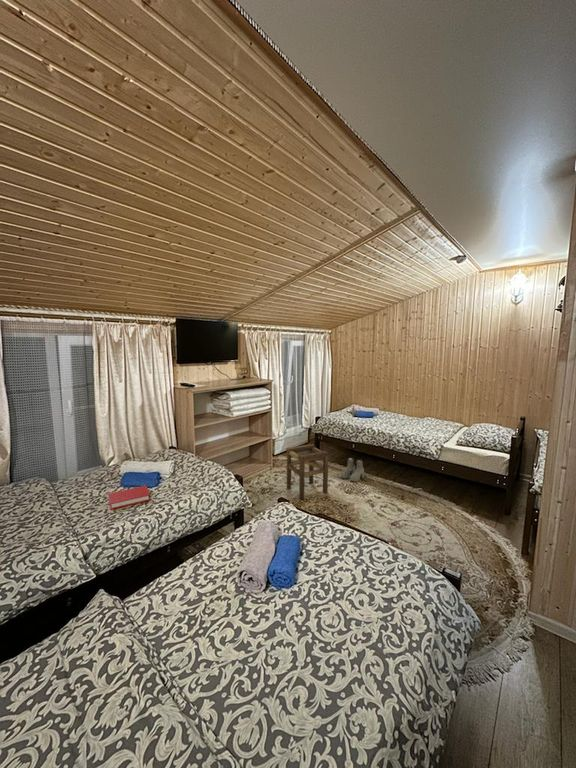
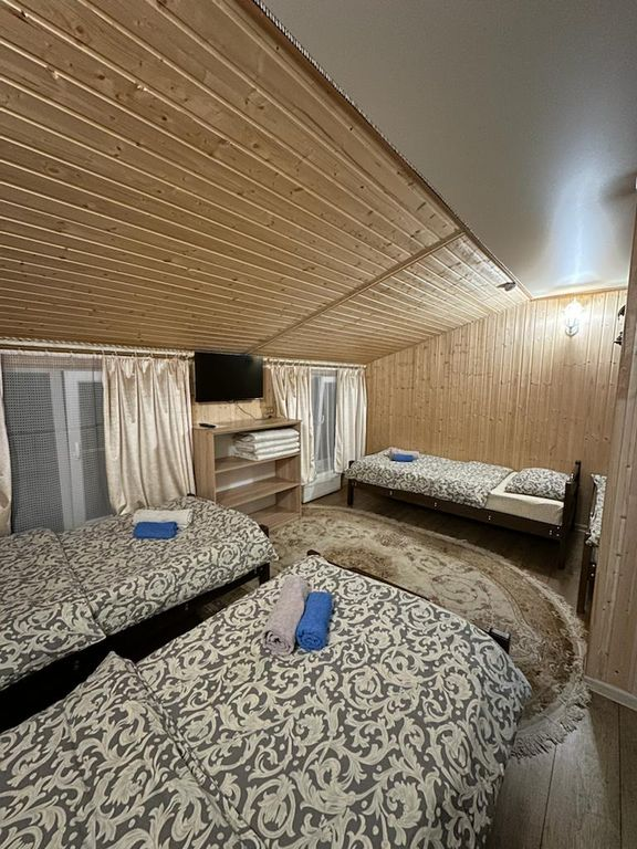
- book (129, 496)
- stool (308, 471)
- boots (352, 468)
